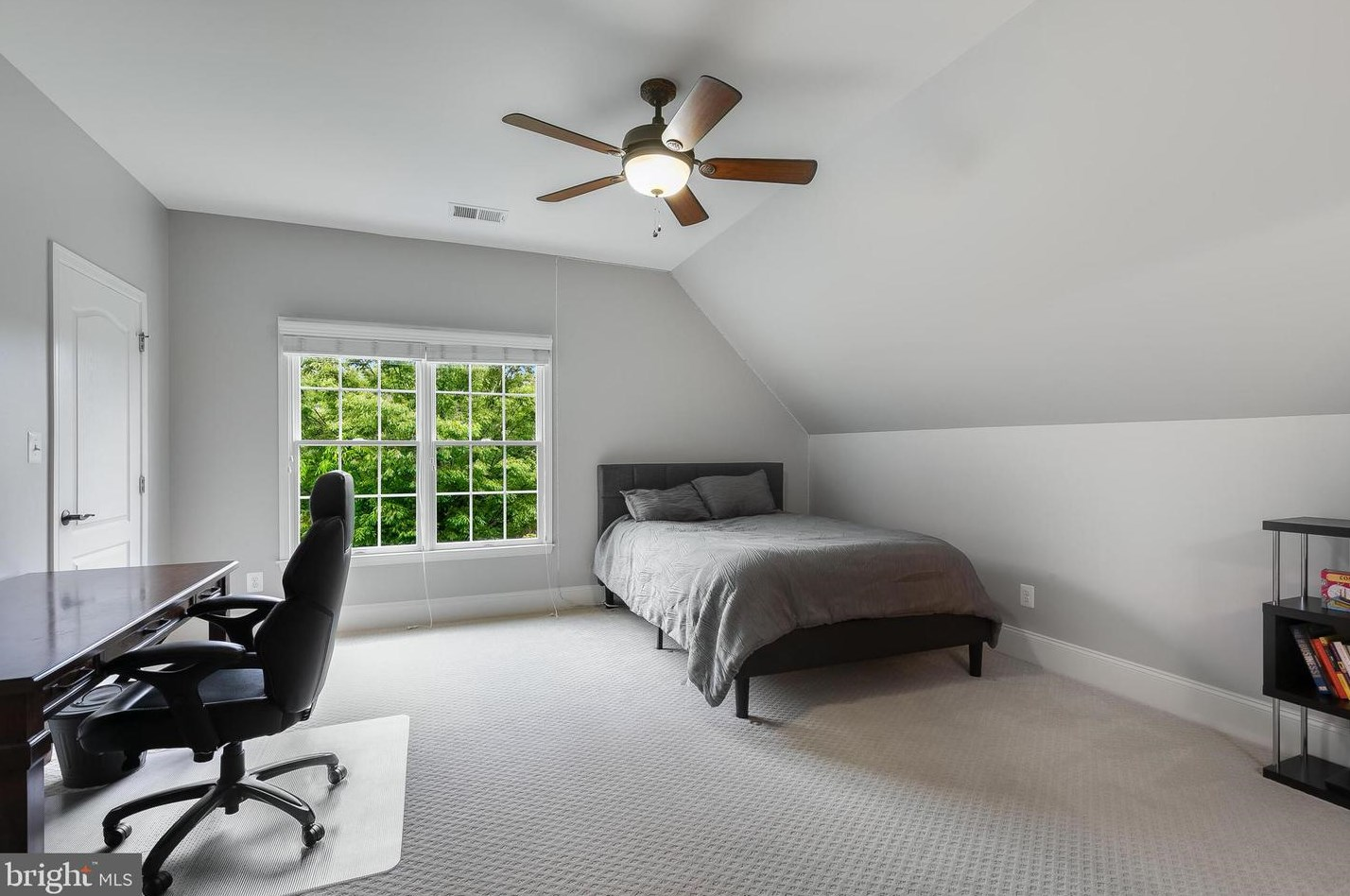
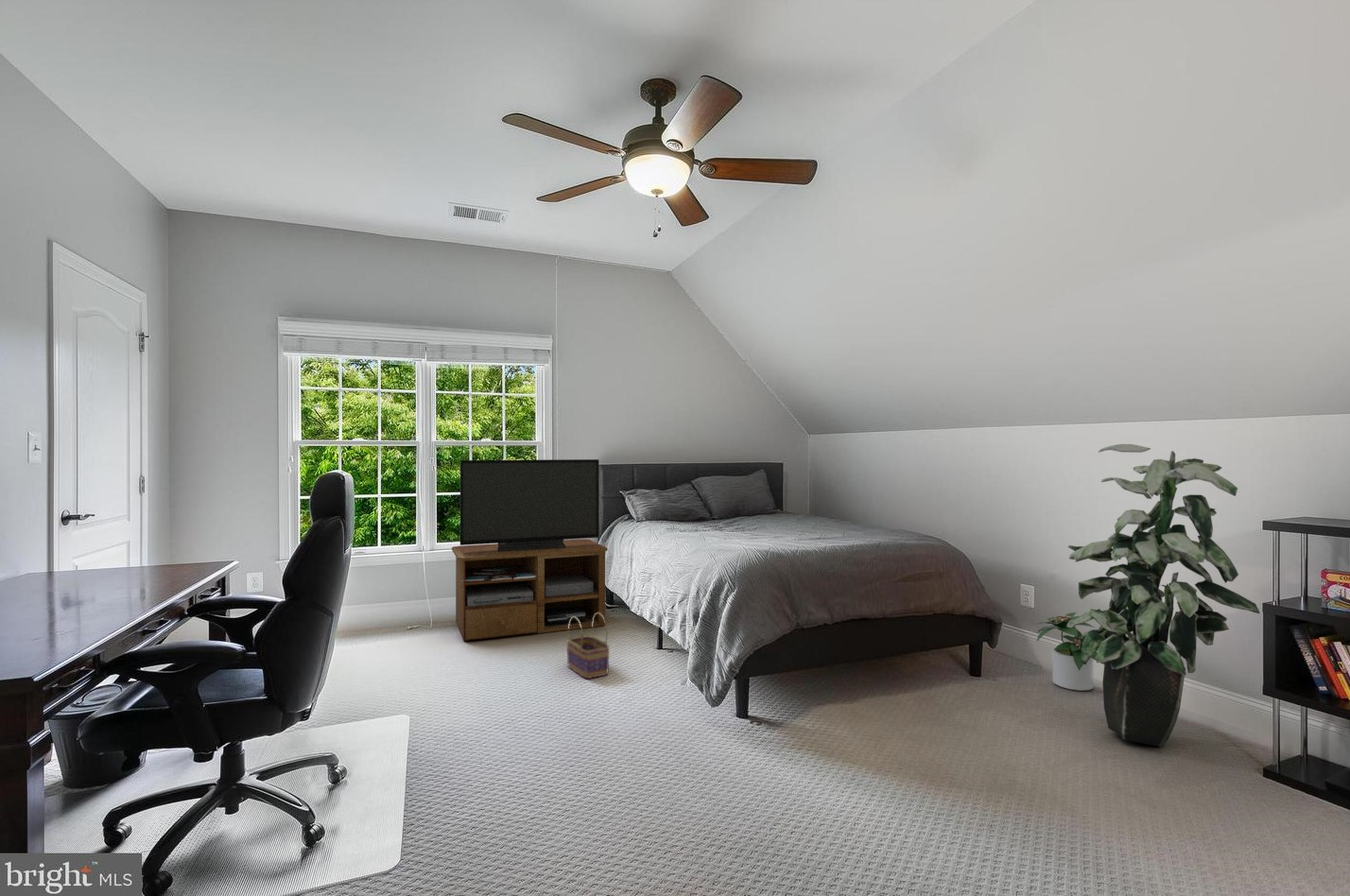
+ tv stand (530, 542)
+ potted plant (1066, 649)
+ basket (587, 642)
+ indoor plant (1145, 590)
